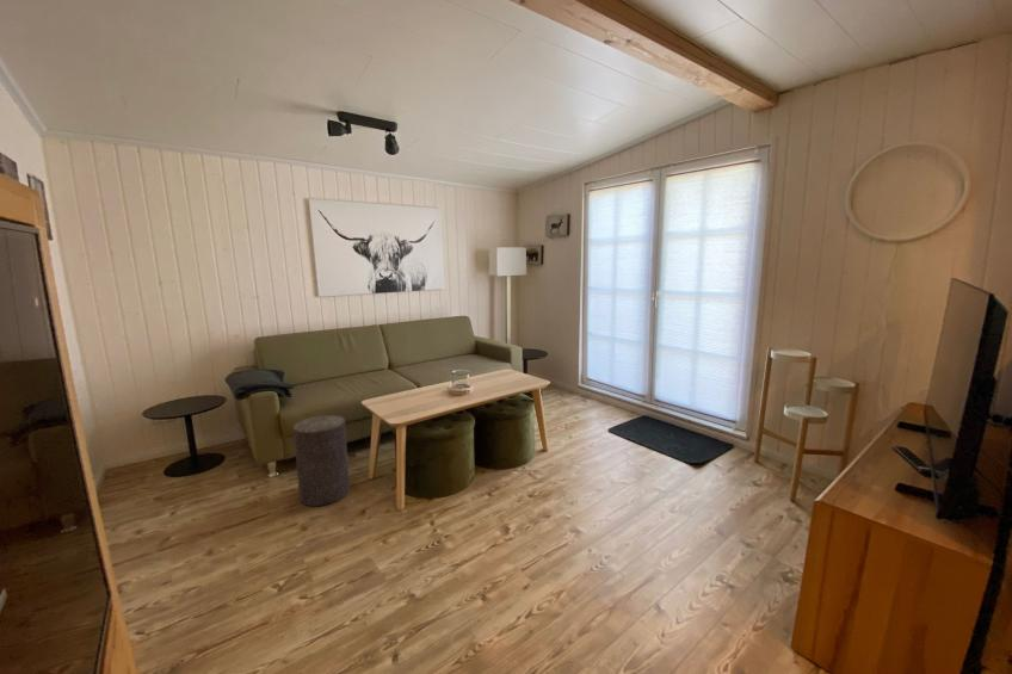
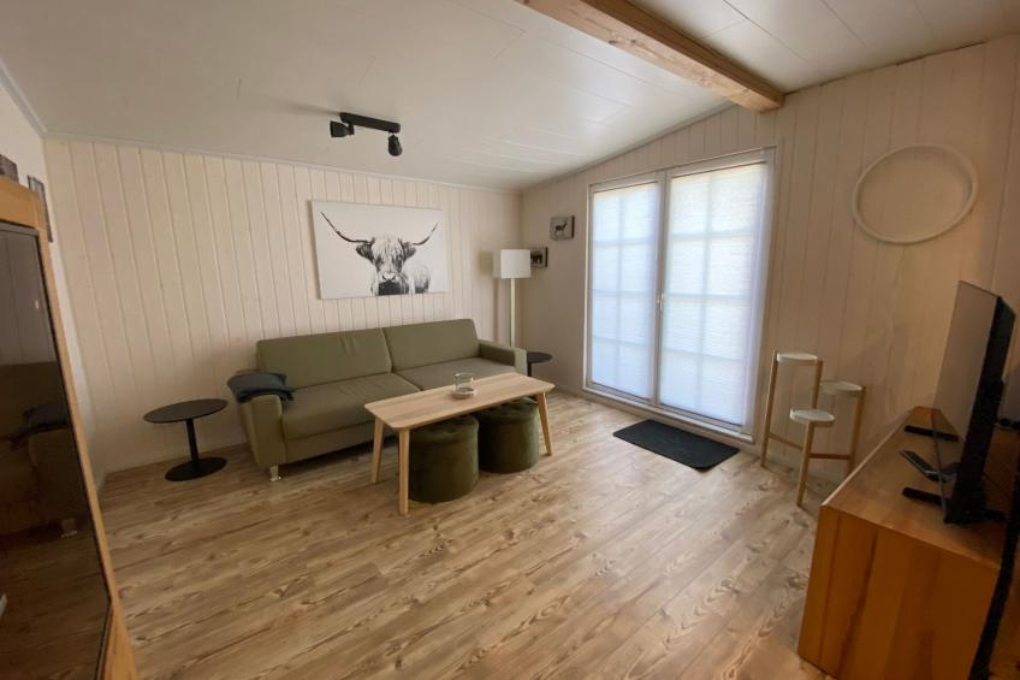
- stool (322, 458)
